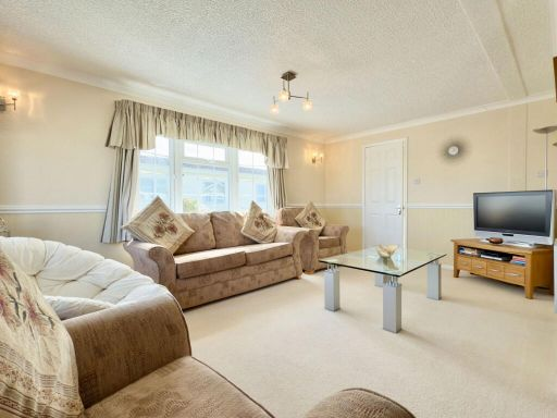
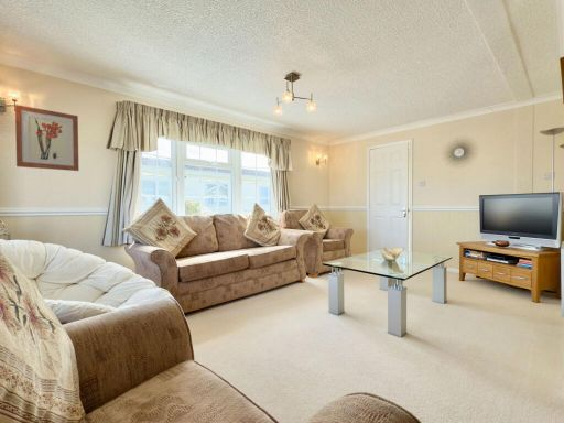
+ wall art (48, 139)
